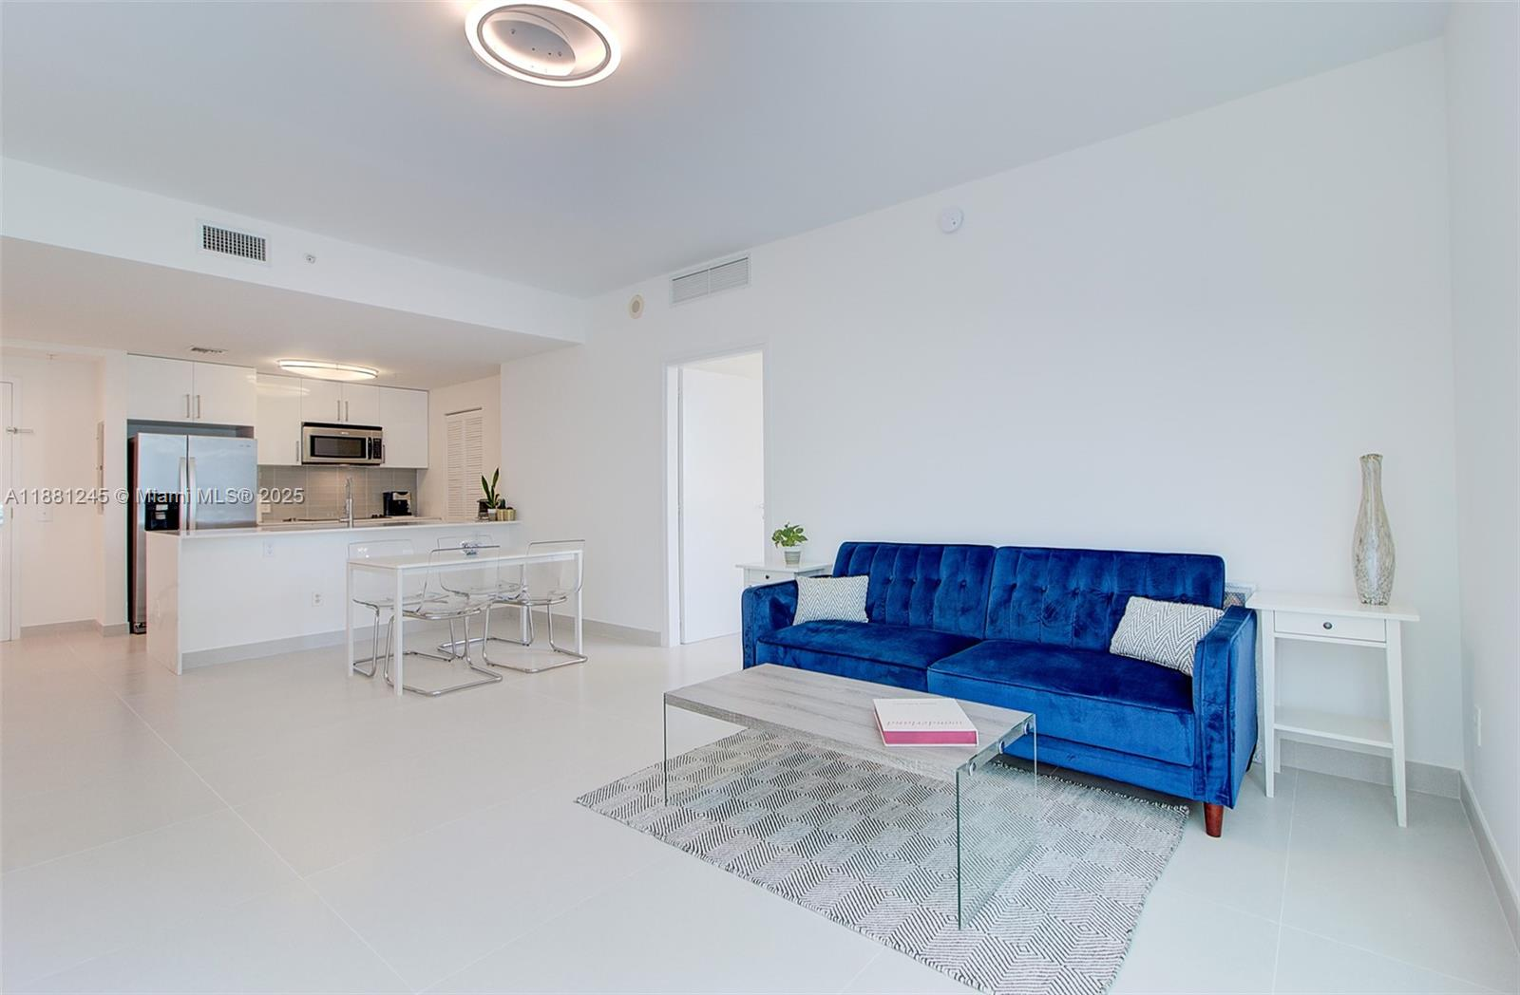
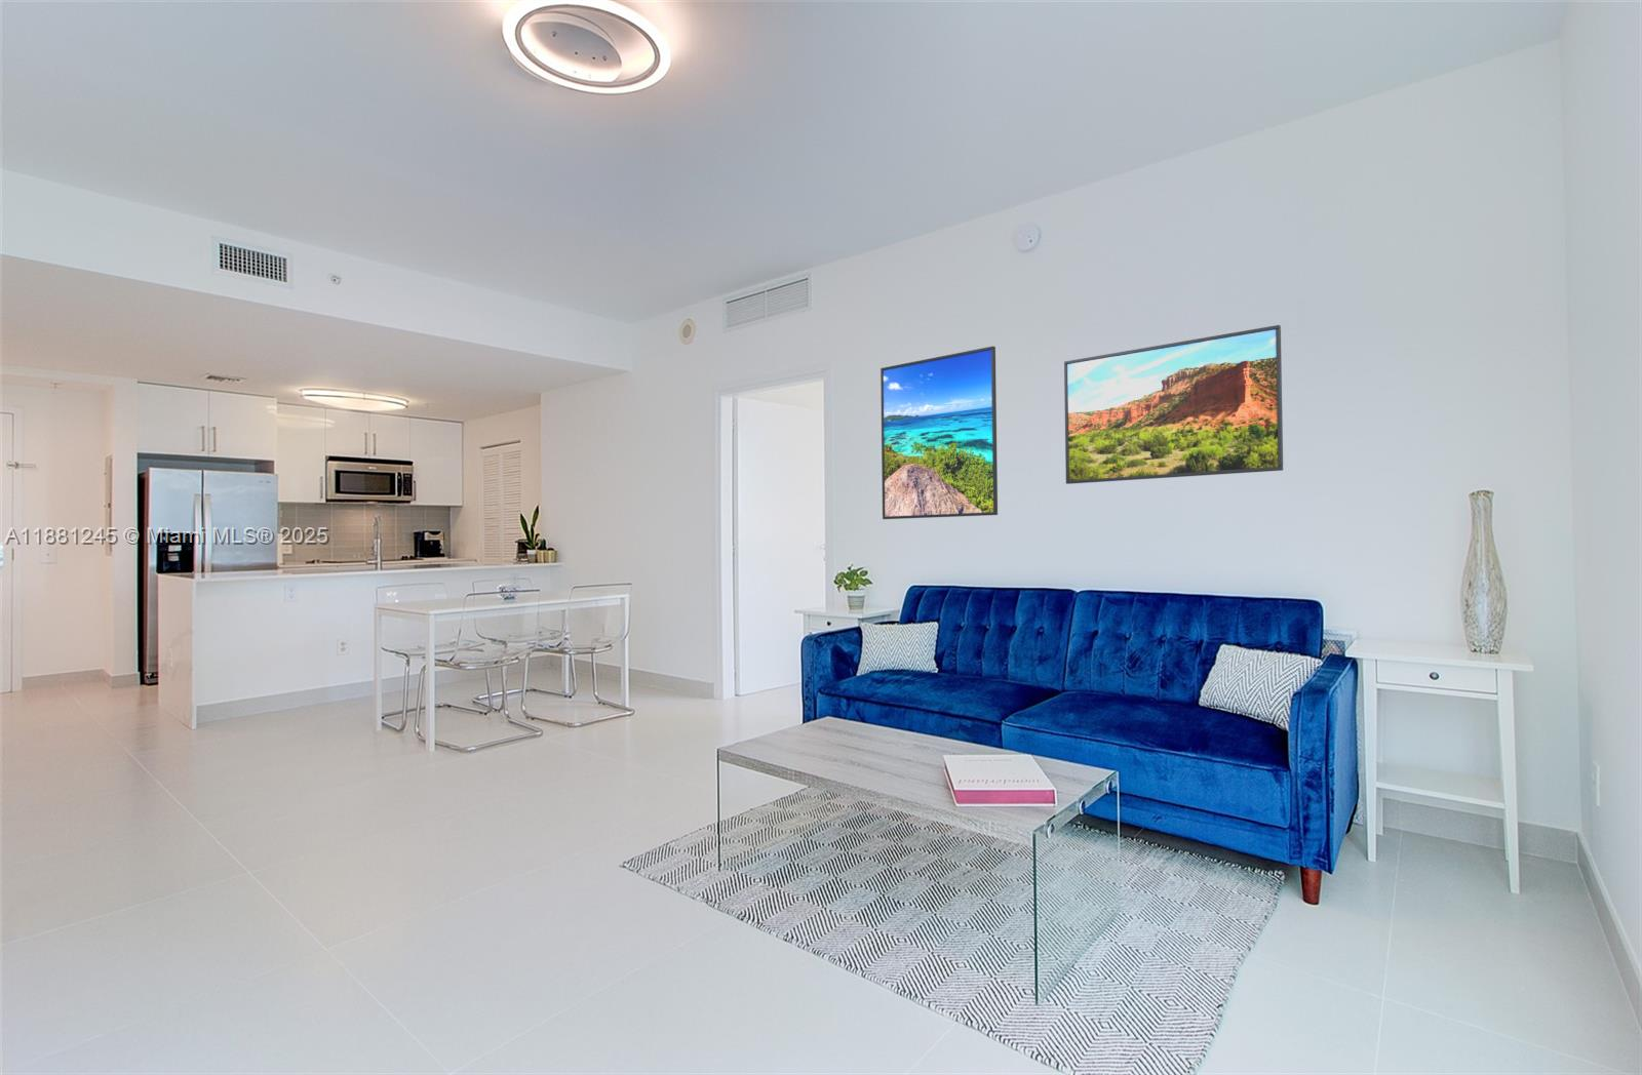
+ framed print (1164, 412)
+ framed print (936, 437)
